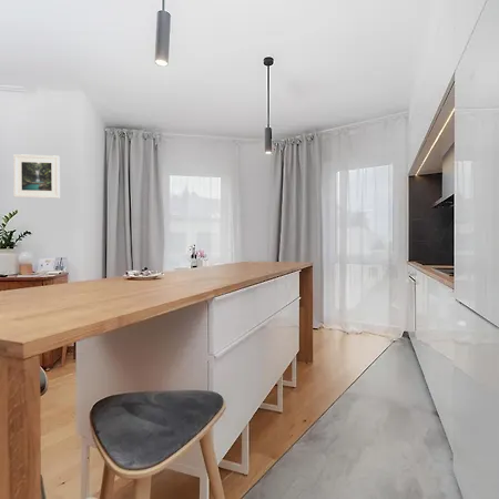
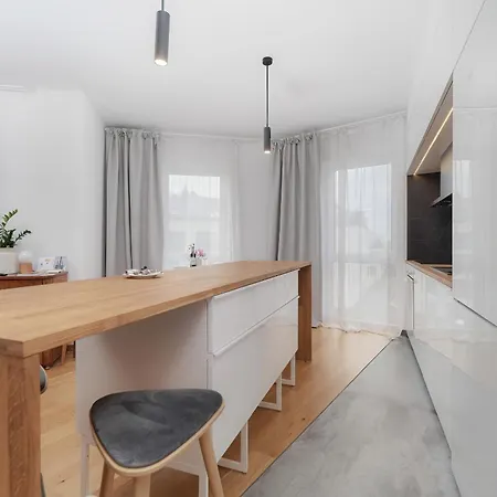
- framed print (37, 176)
